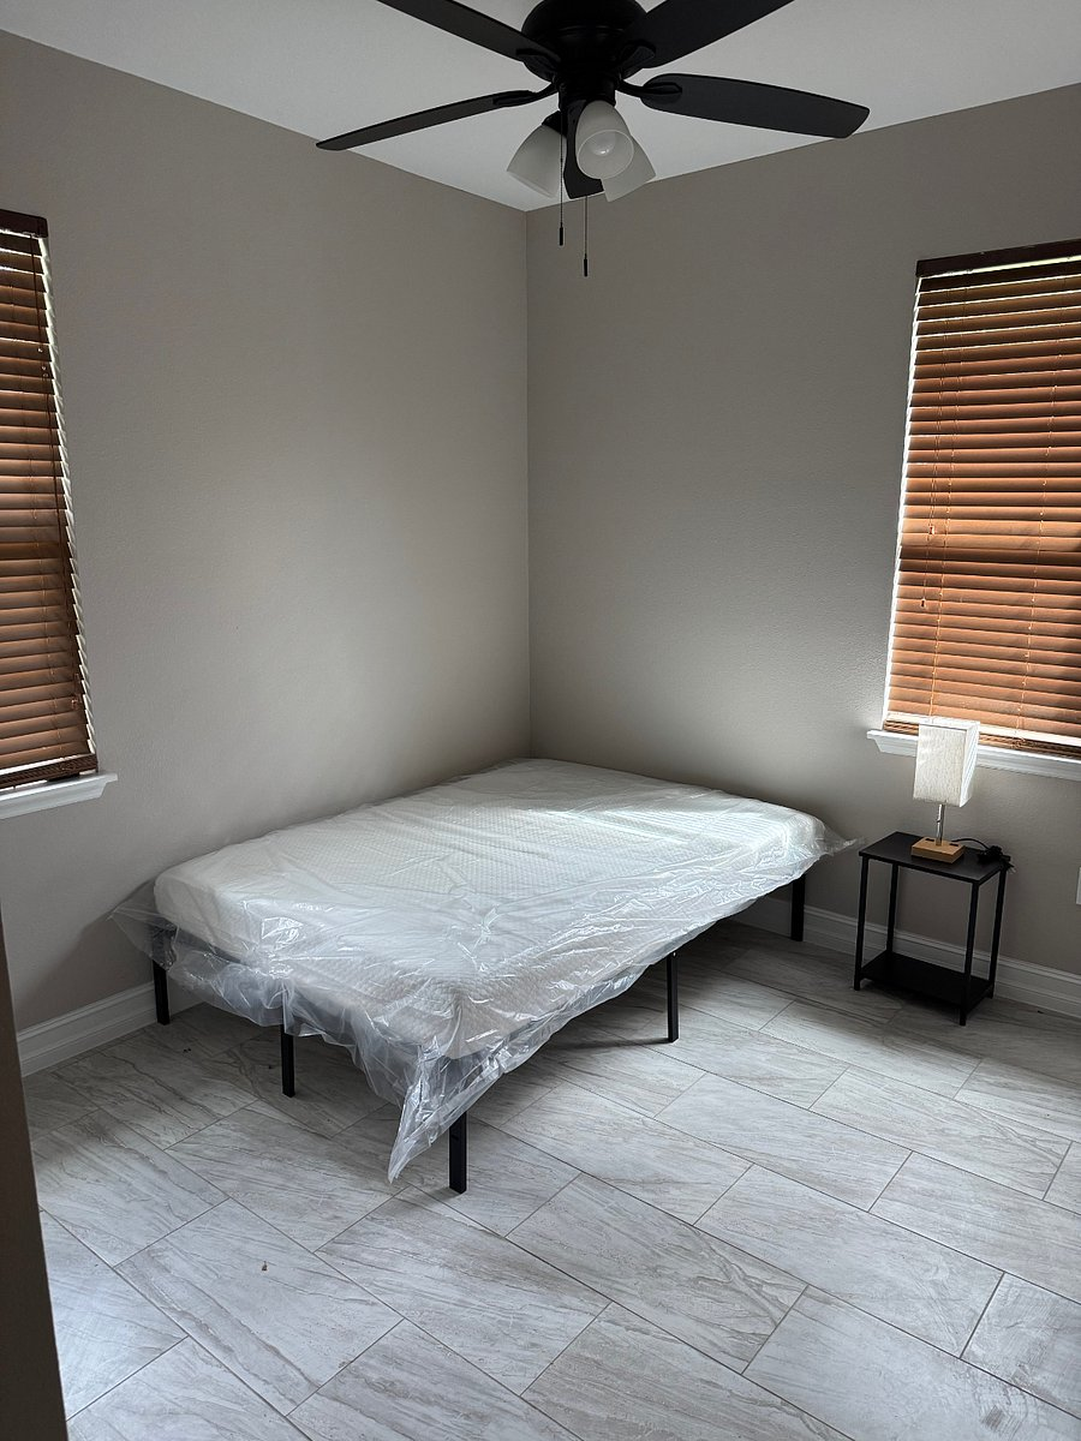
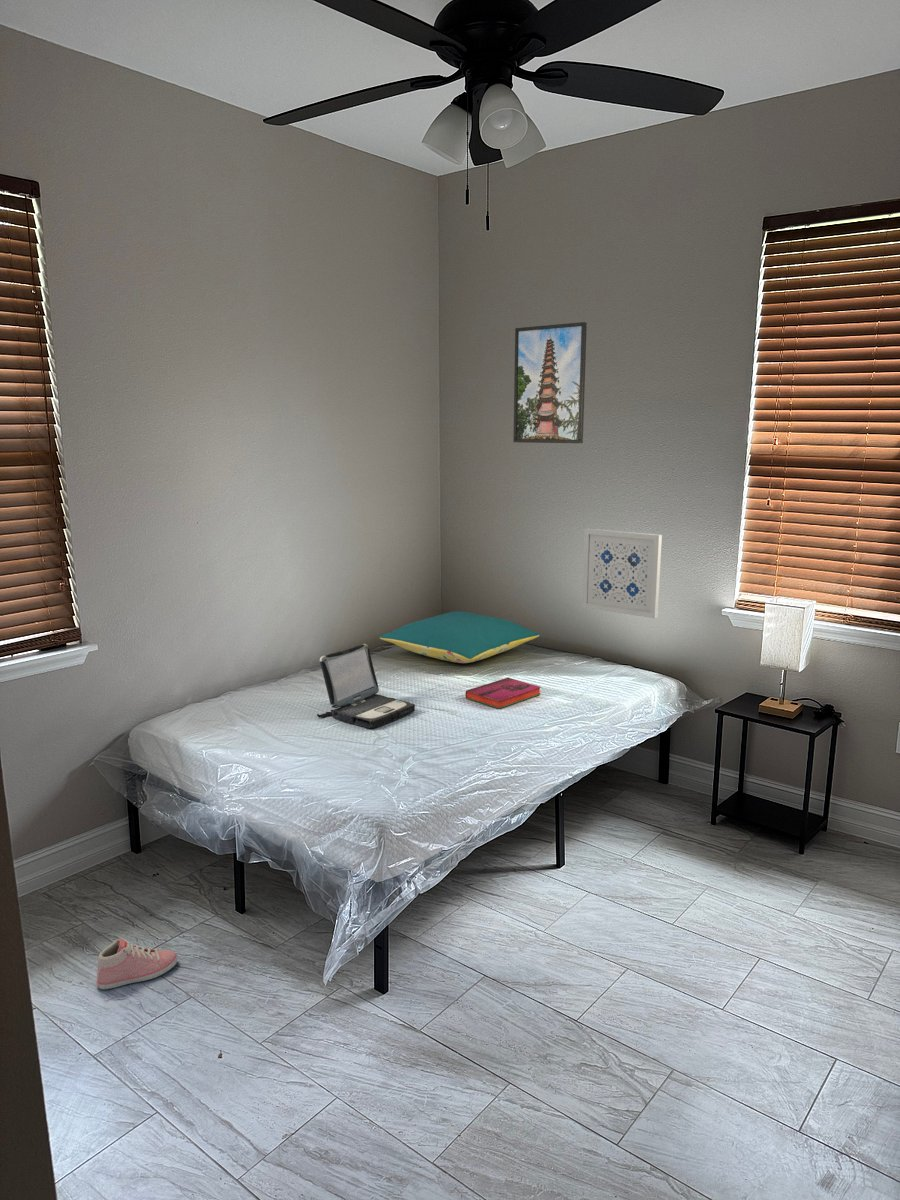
+ laptop (365, 684)
+ wall art (620, 572)
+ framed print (548, 384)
+ pillow (460, 636)
+ hardback book (503, 692)
+ sneaker (136, 956)
